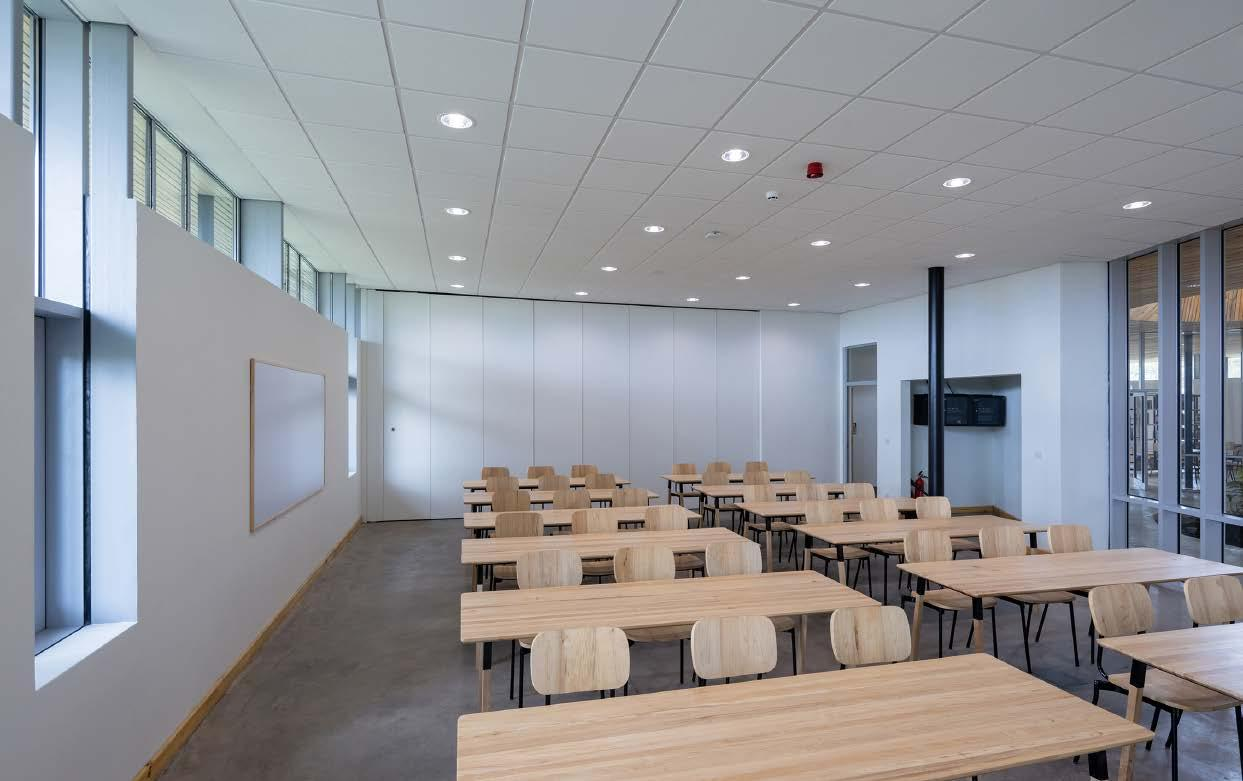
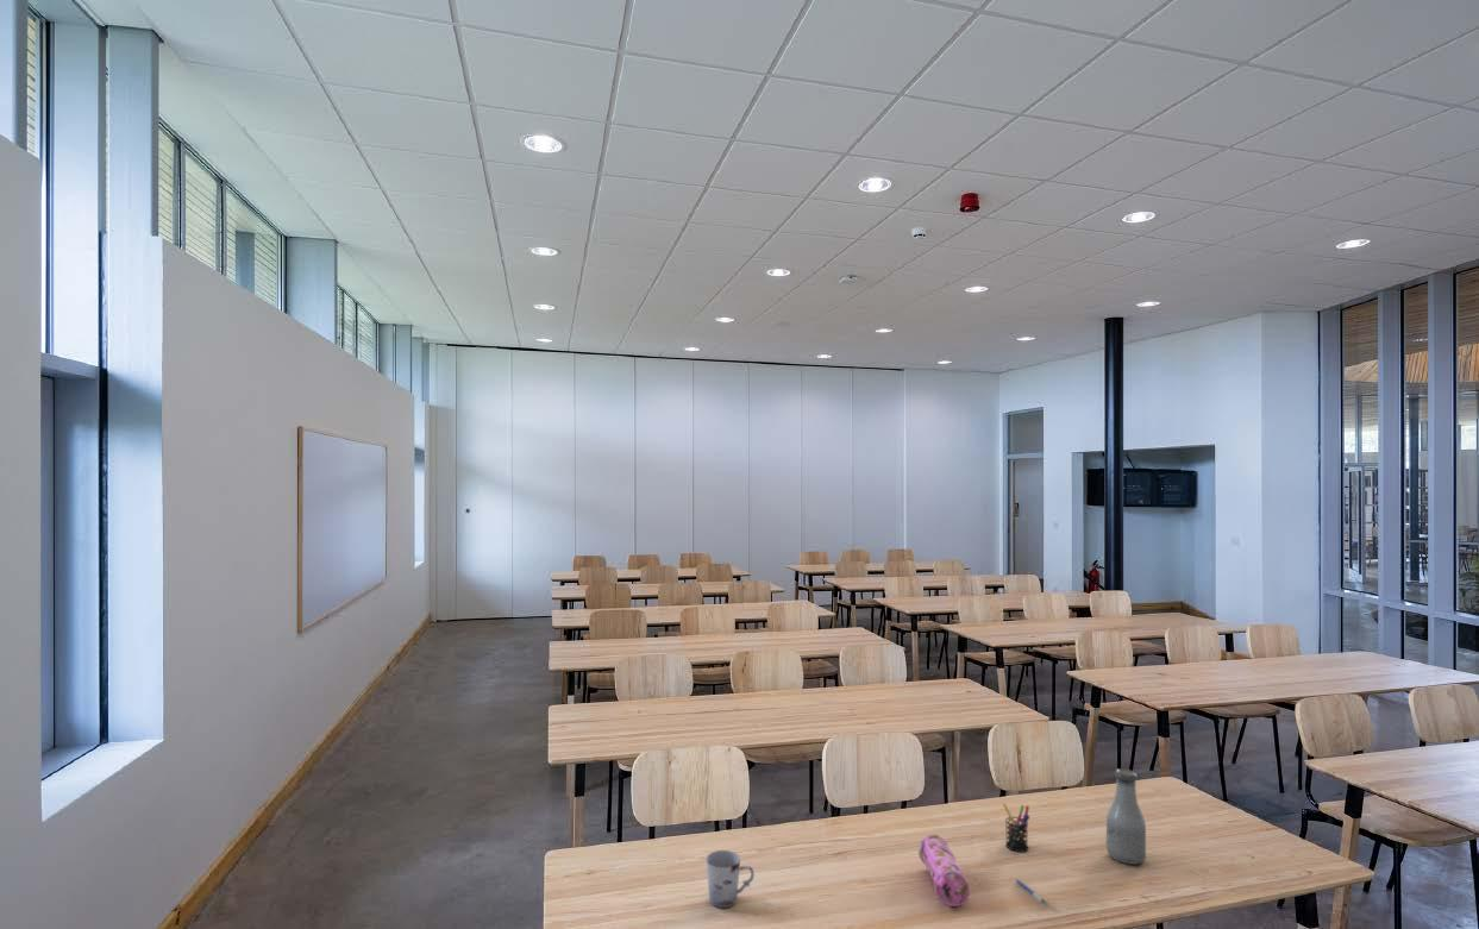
+ pen holder (1019, 824)
+ bottle (1126, 814)
+ cup (729, 879)
+ pencil case (942, 868)
+ pen (1032, 891)
